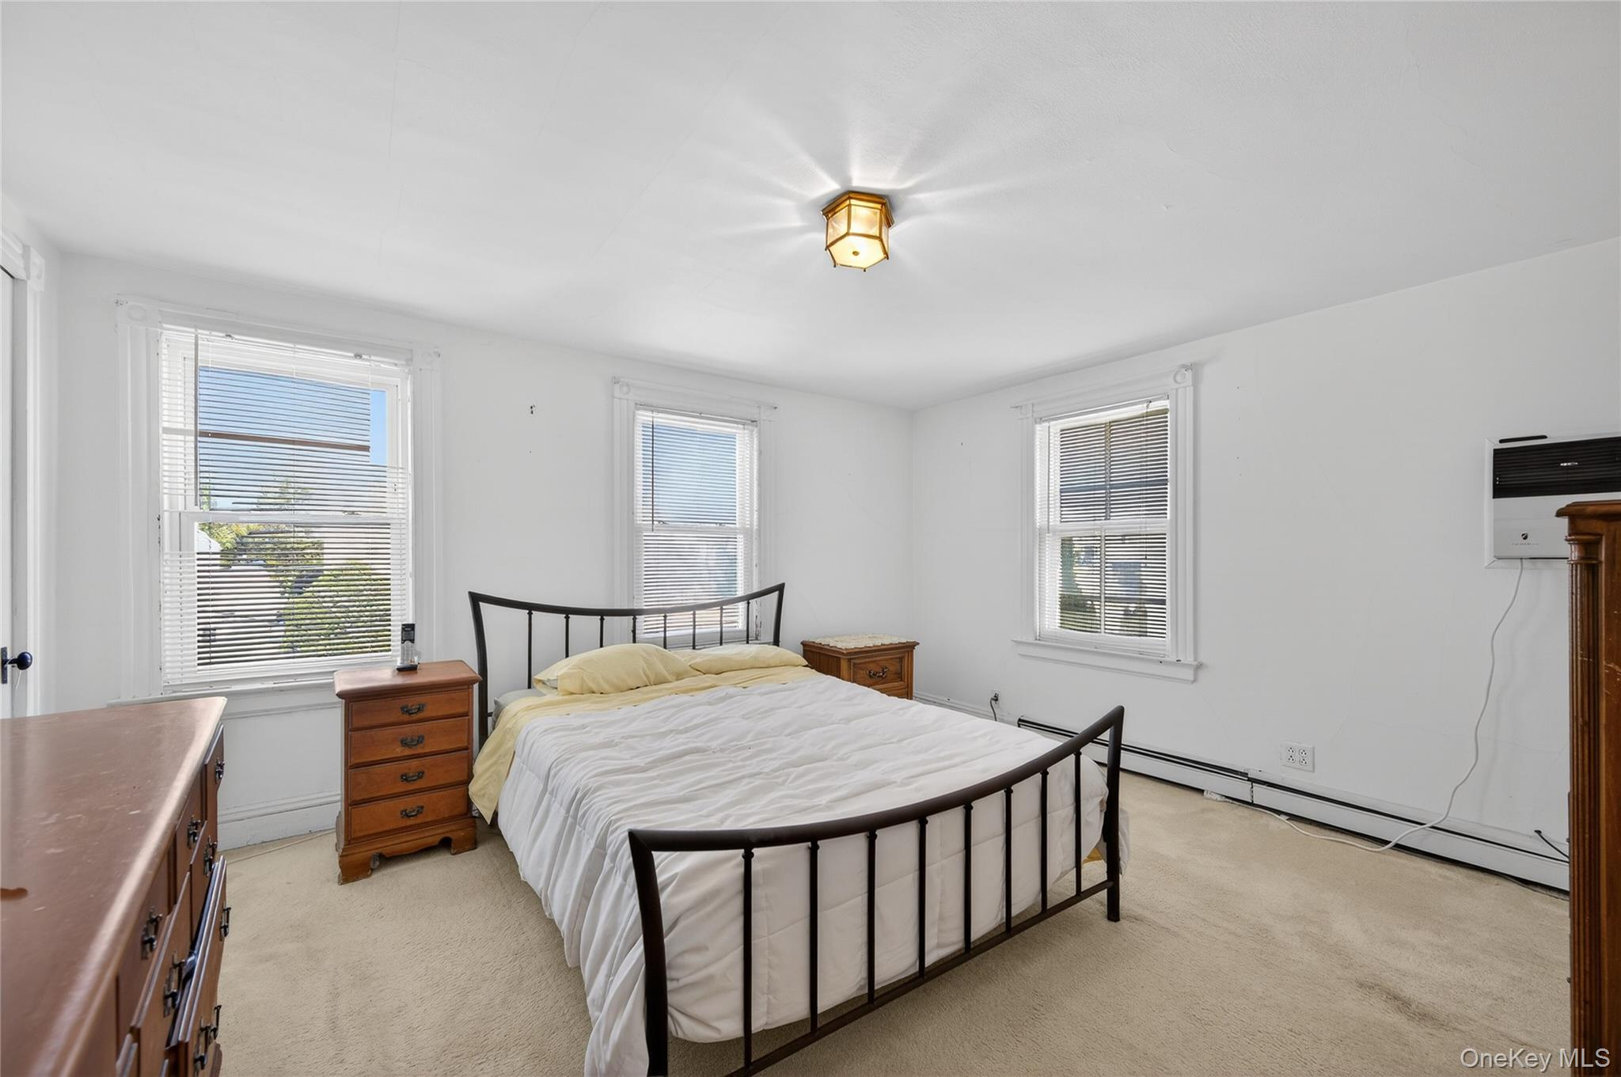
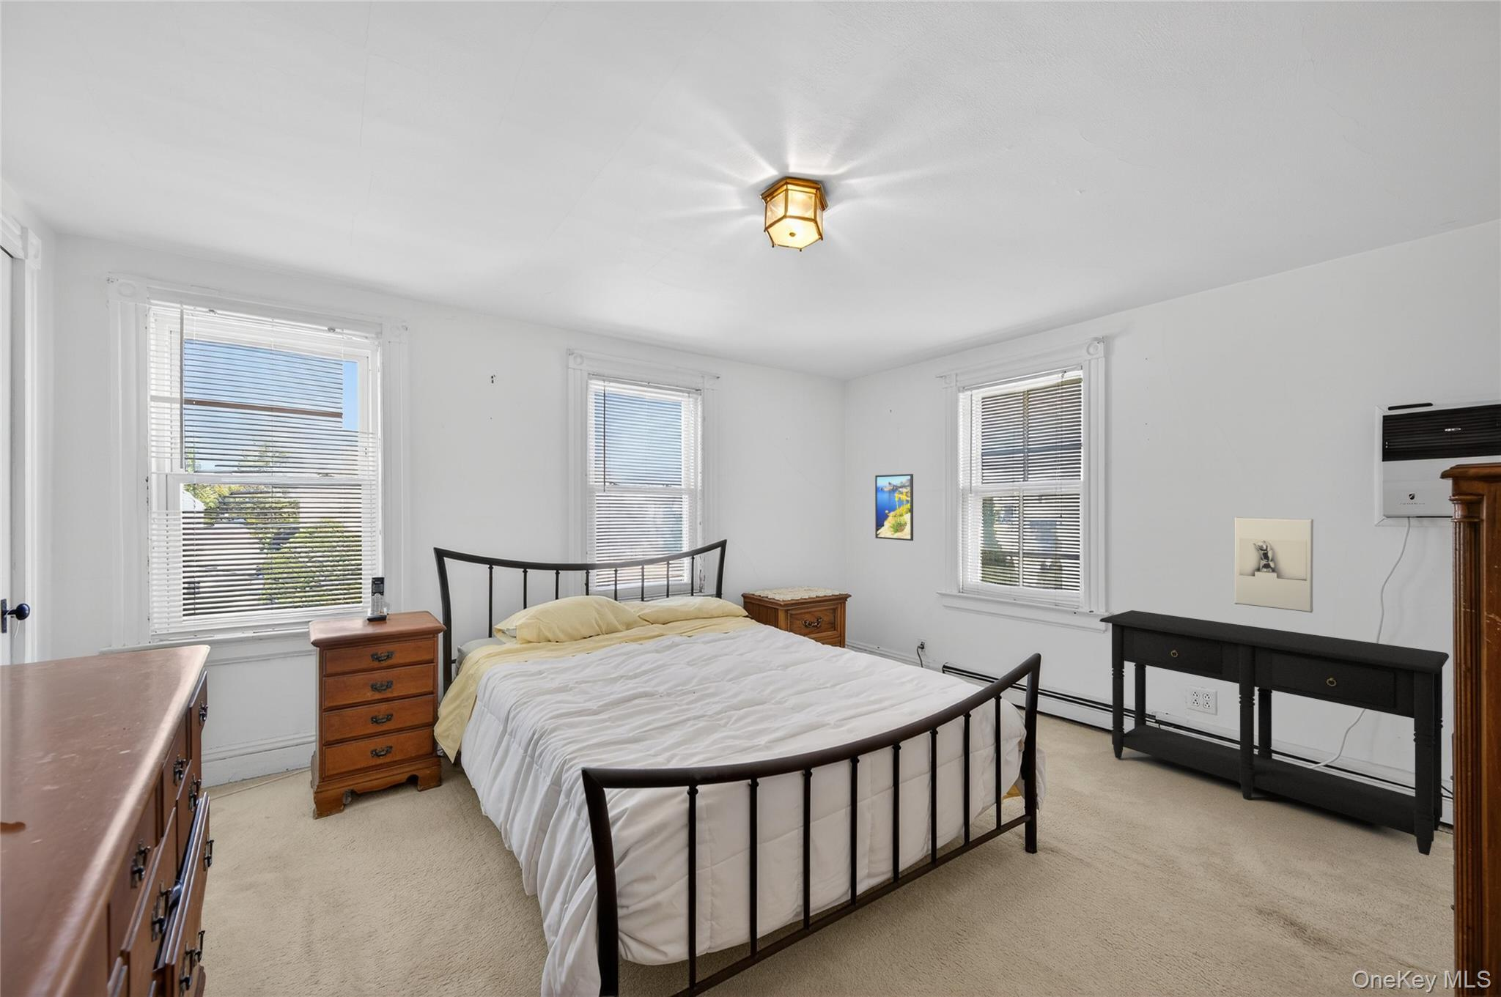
+ console table (1252, 711)
+ wall sculpture (1272, 563)
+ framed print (893, 507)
